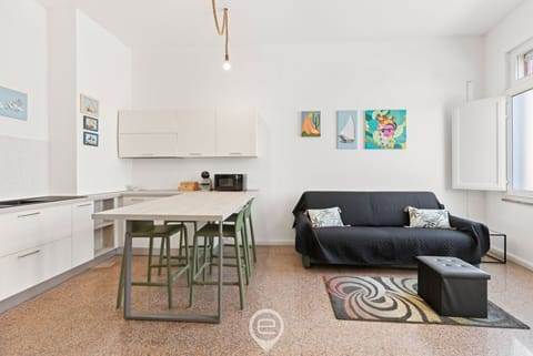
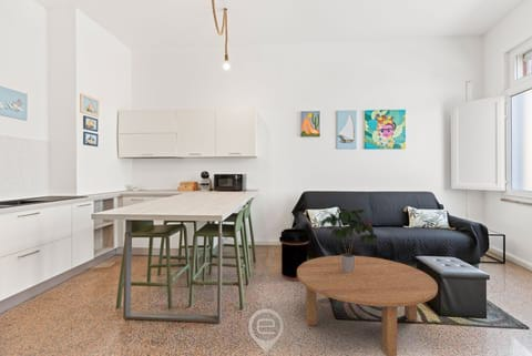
+ potted plant (352, 240)
+ coffee table (361, 296)
+ trash can (294, 253)
